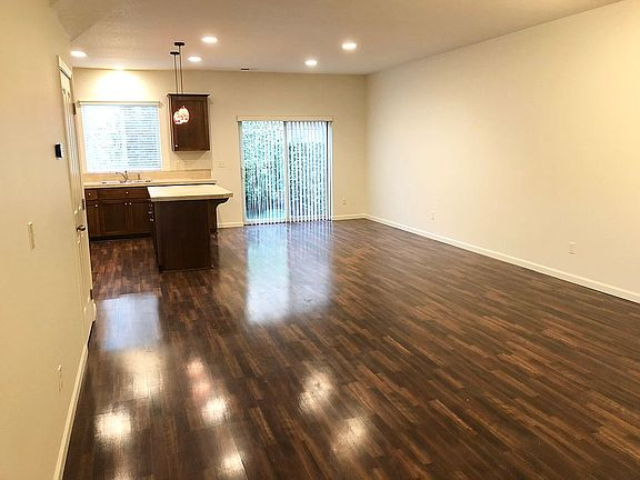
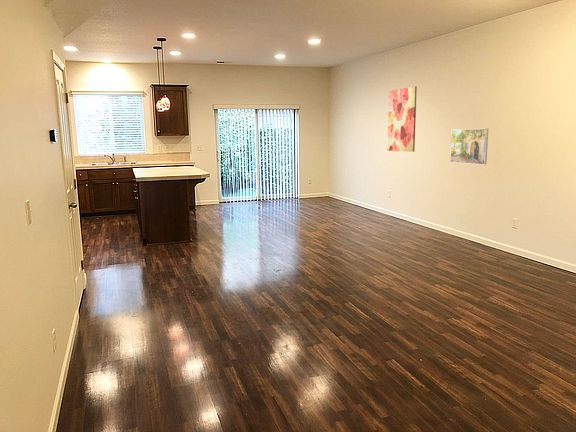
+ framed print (468, 146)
+ wall art (401, 120)
